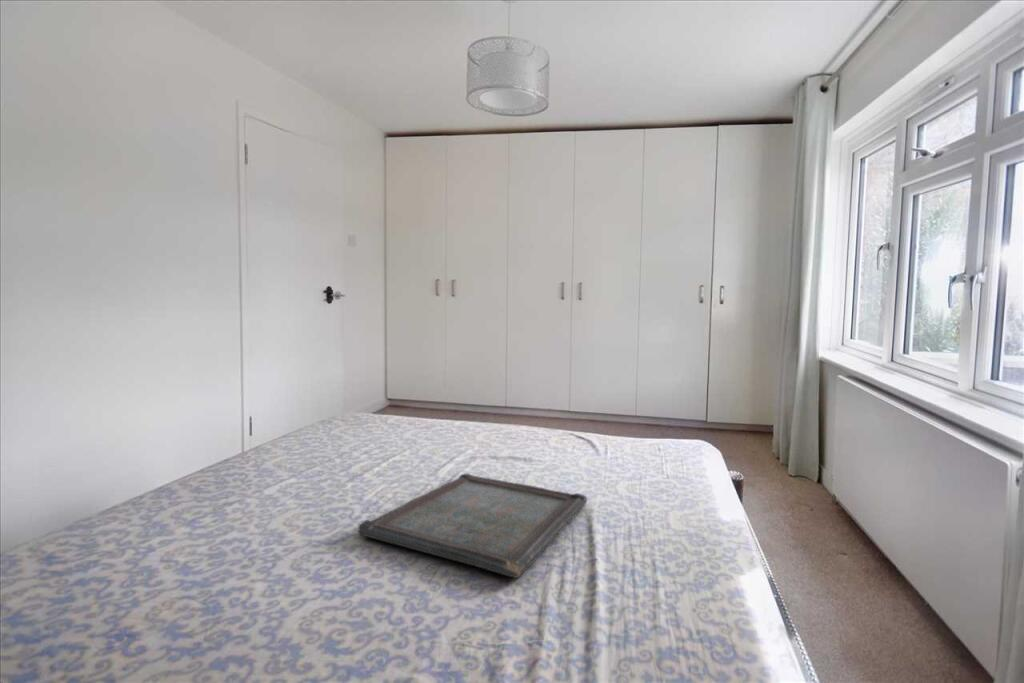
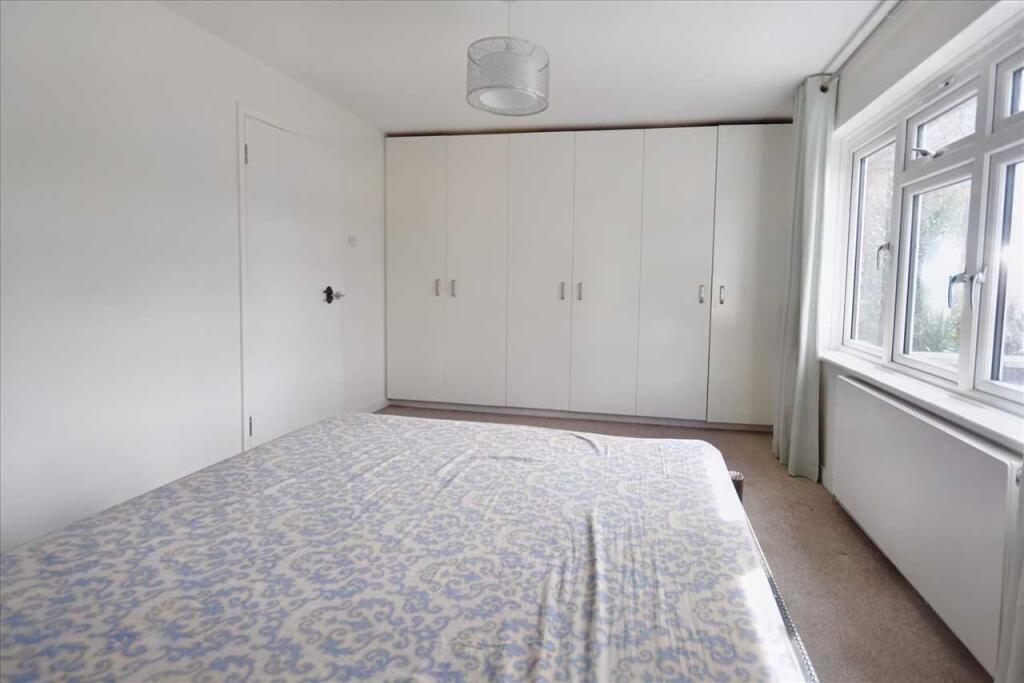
- serving tray (484, 514)
